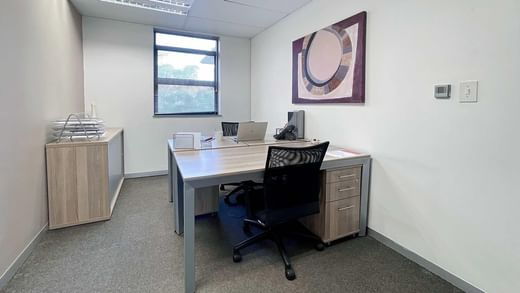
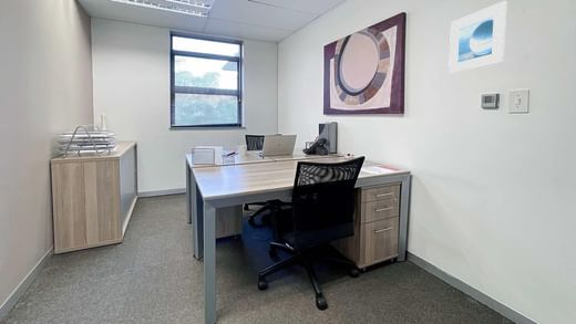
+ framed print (475, 40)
